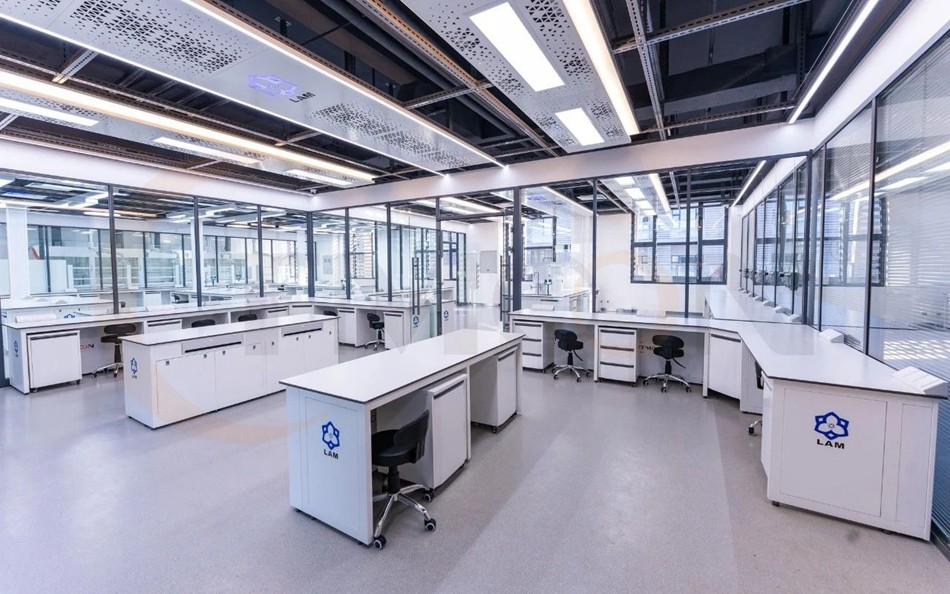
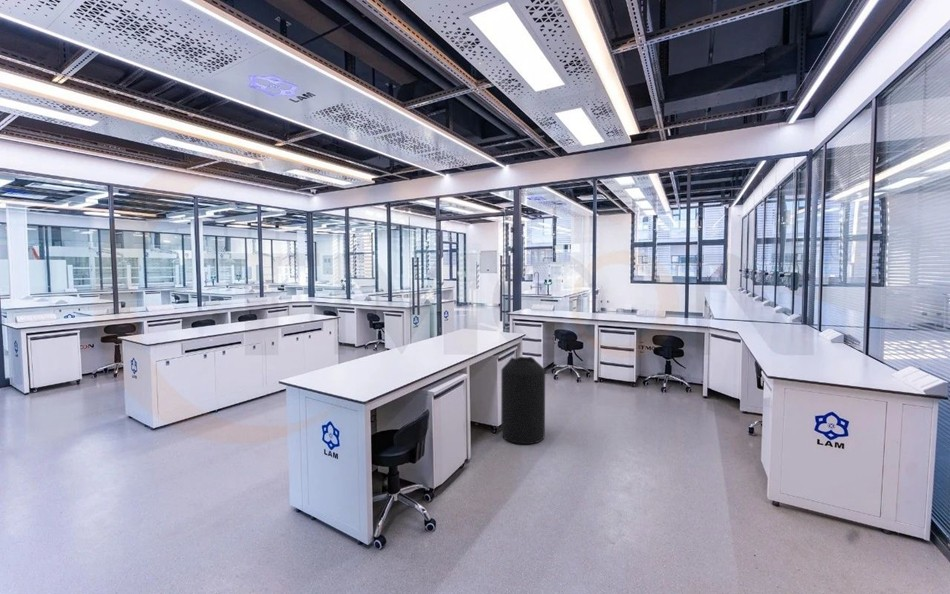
+ trash can (523, 397)
